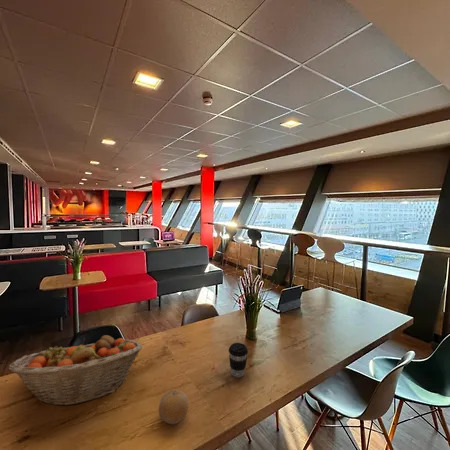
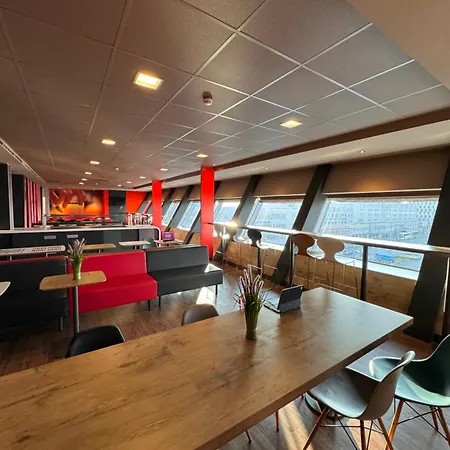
- coffee cup (237, 360)
- fruit basket (82, 362)
- fruit (173, 405)
